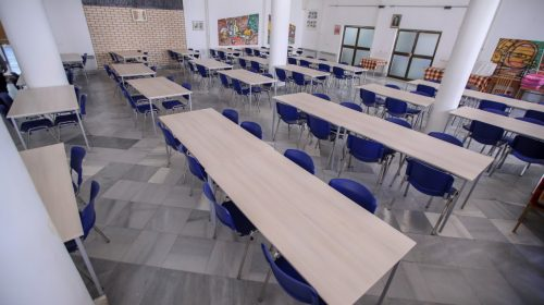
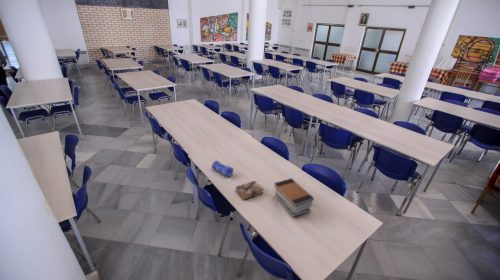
+ book stack (292, 197)
+ pencil case (222, 168)
+ book (249, 189)
